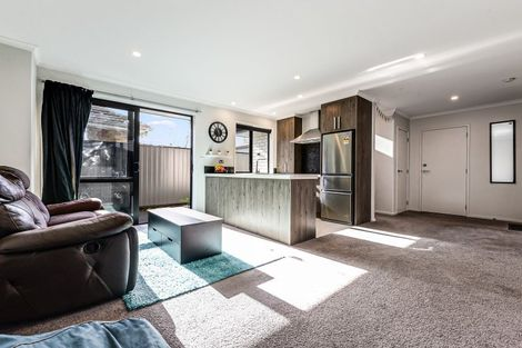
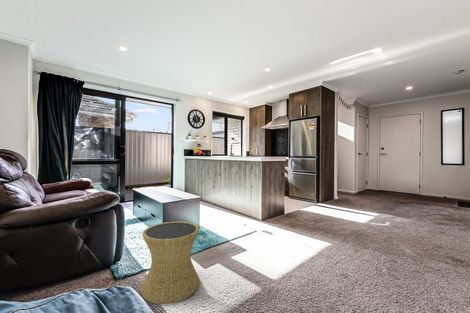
+ side table (171, 257)
